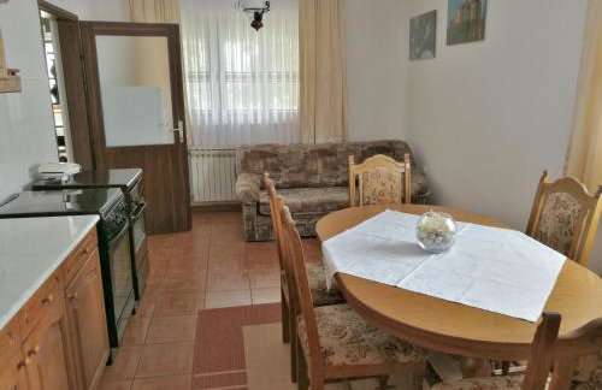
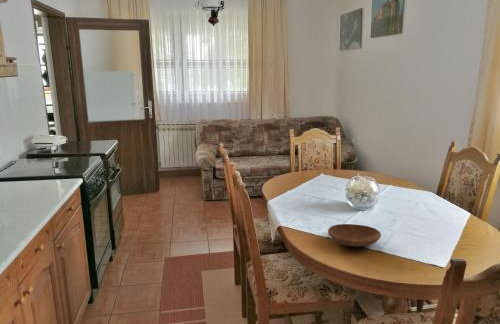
+ bowl (353, 237)
